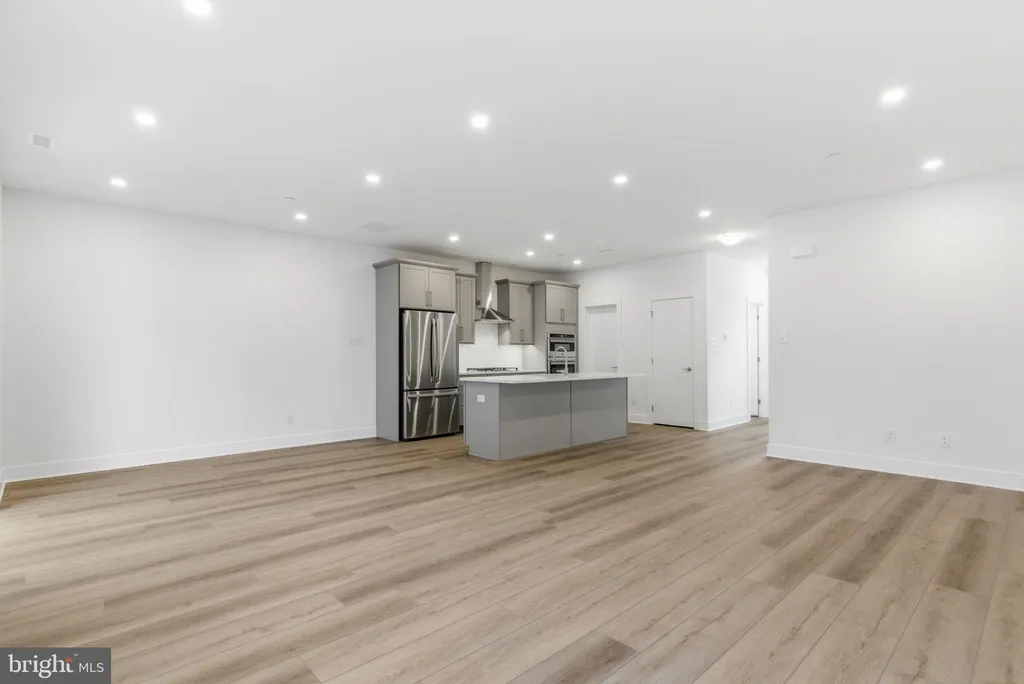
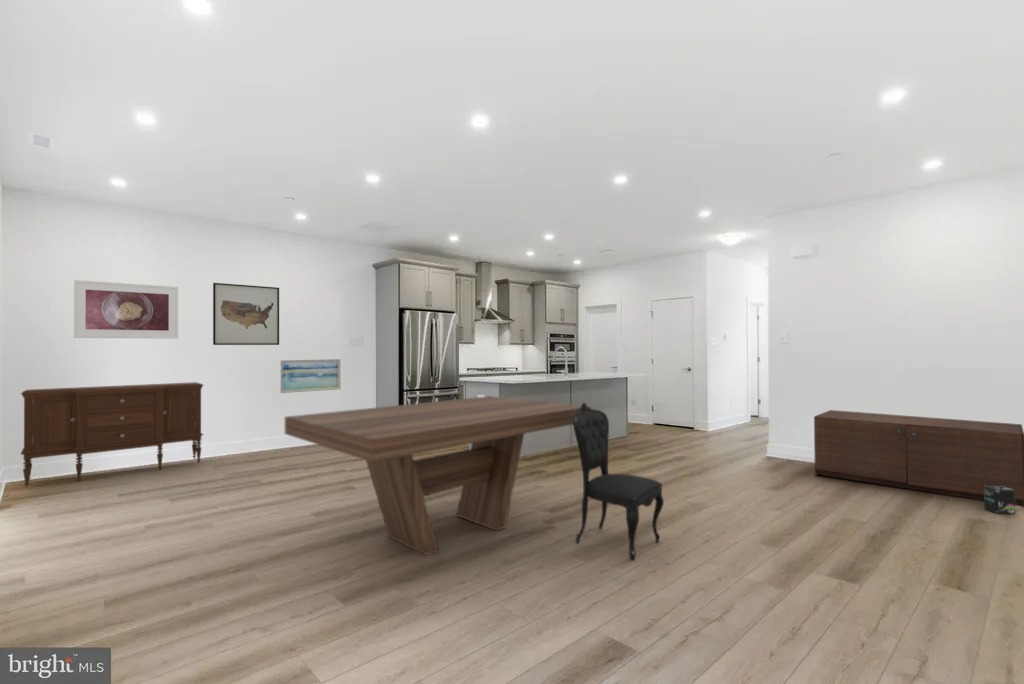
+ storage trunk (911, 451)
+ wall art (311, 375)
+ box (999, 499)
+ dining chair (614, 474)
+ wall art (247, 315)
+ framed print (128, 311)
+ sideboard (120, 429)
+ dining table (448, 471)
